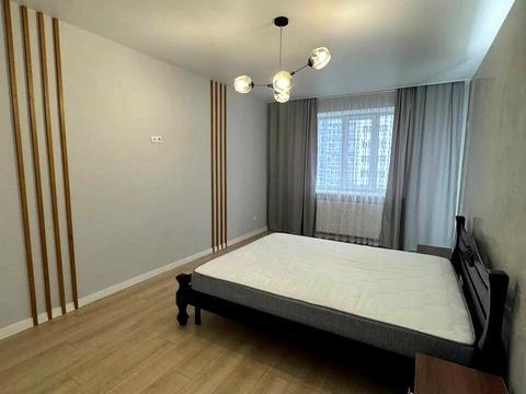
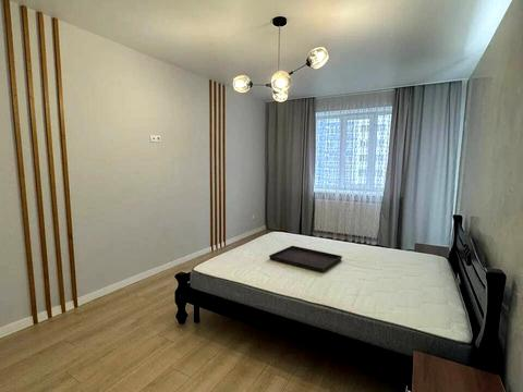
+ serving tray (305, 257)
